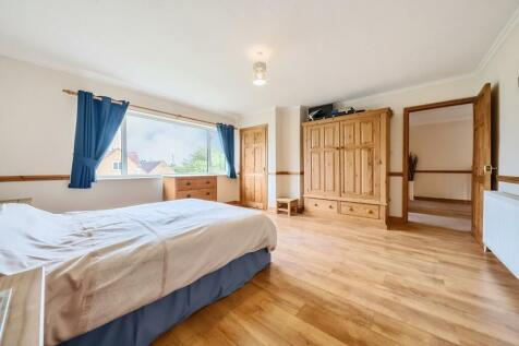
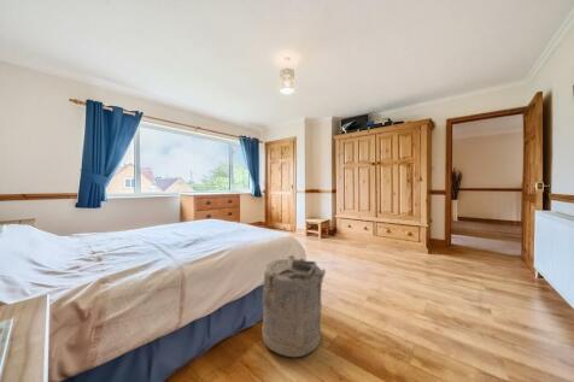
+ laundry hamper (288, 299)
